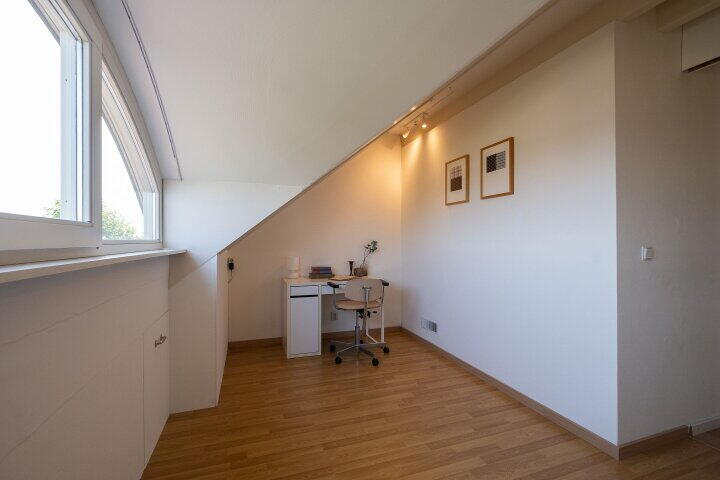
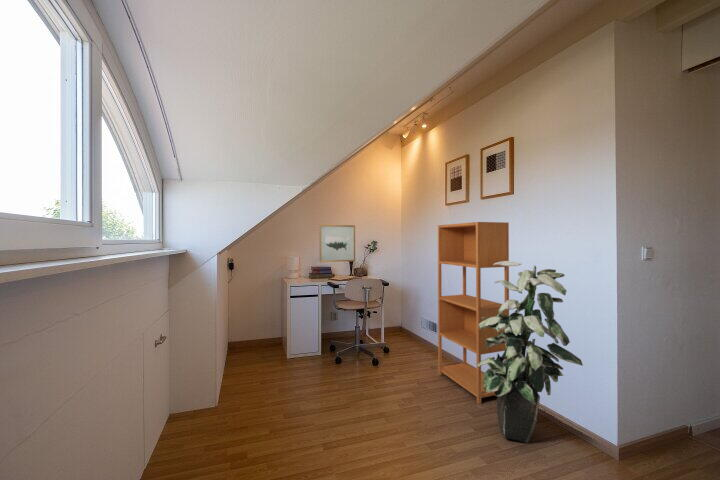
+ indoor plant (519, 346)
+ wall art (337, 243)
+ bookcase (470, 304)
